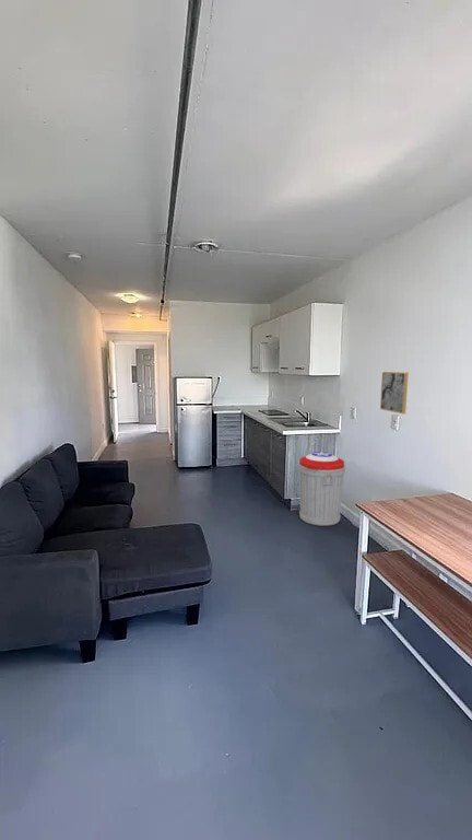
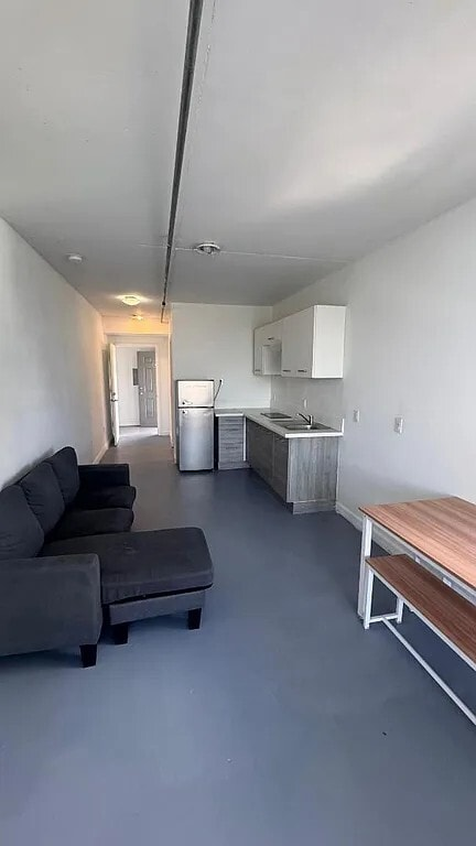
- trash can (320, 486)
- wall art (393, 392)
